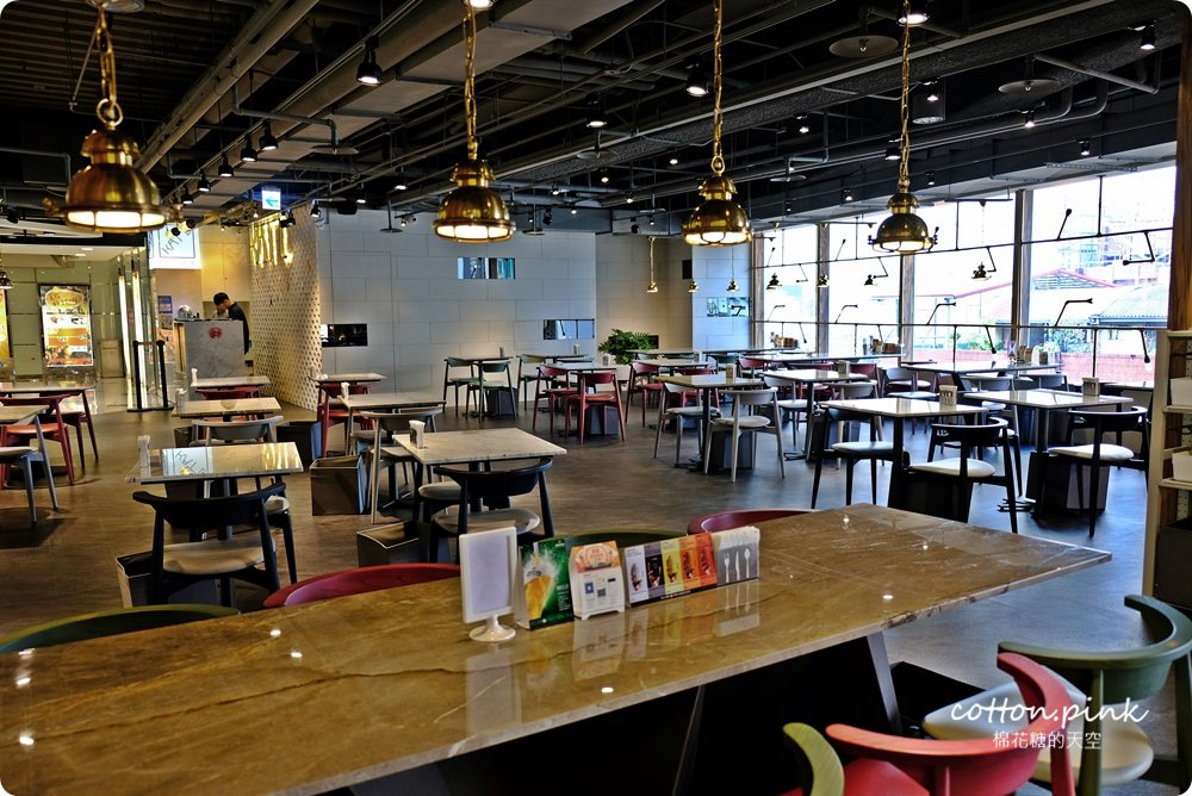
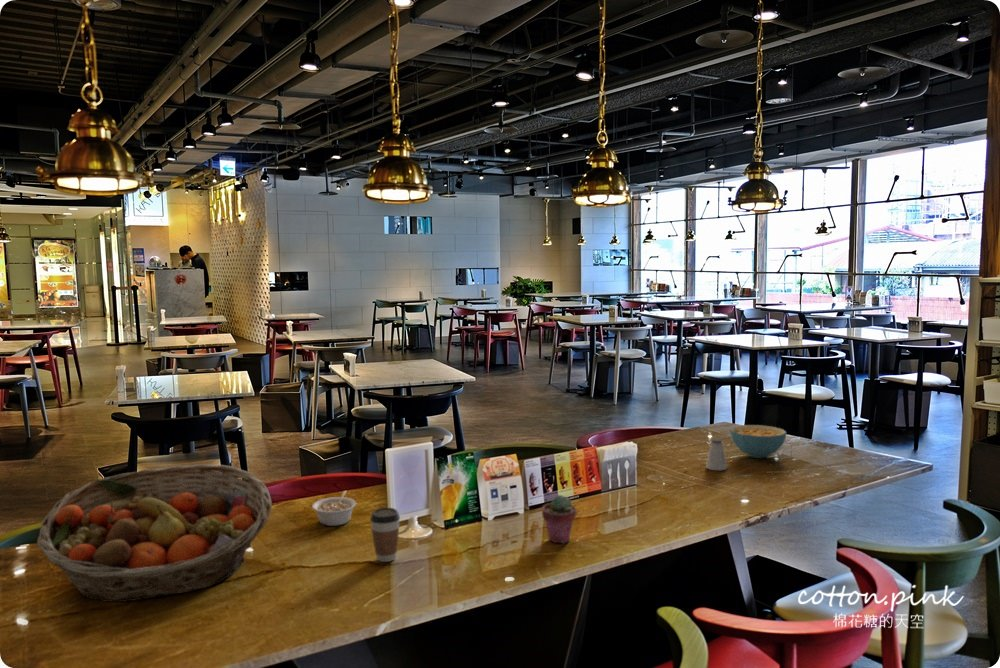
+ coffee cup (385, 535)
+ legume (334, 510)
+ fruit basket (161, 528)
+ cereal bowl (757, 443)
+ potted succulent (559, 517)
+ saltshaker (716, 453)
